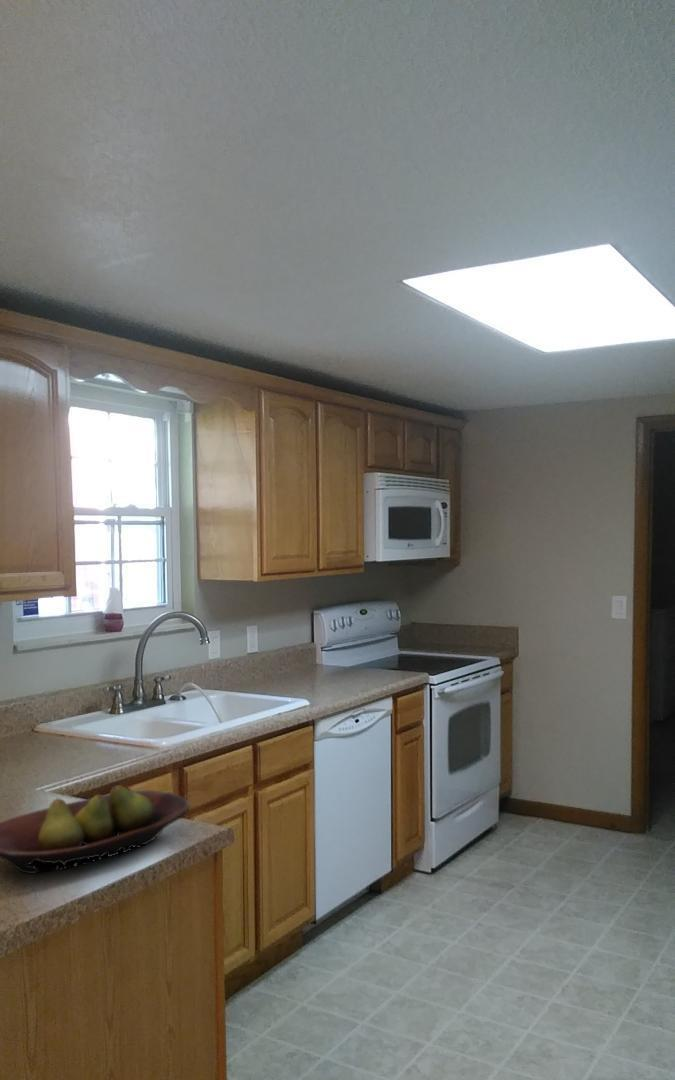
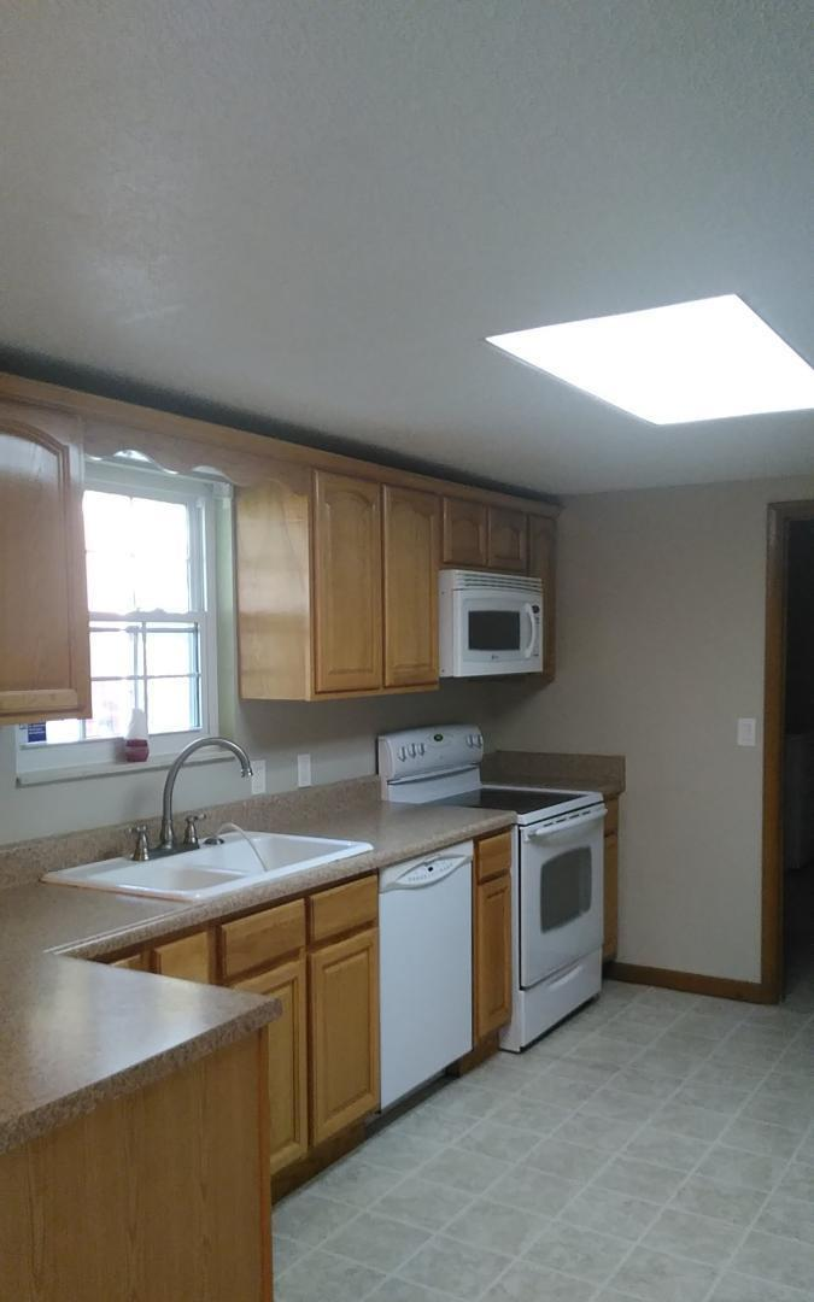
- fruit bowl (90, 821)
